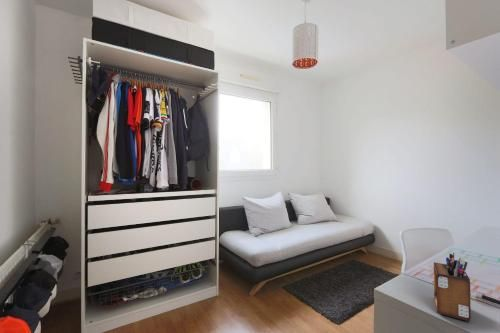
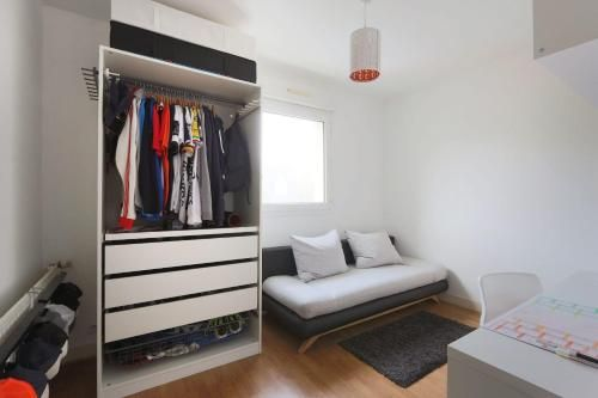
- desk organizer (450, 282)
